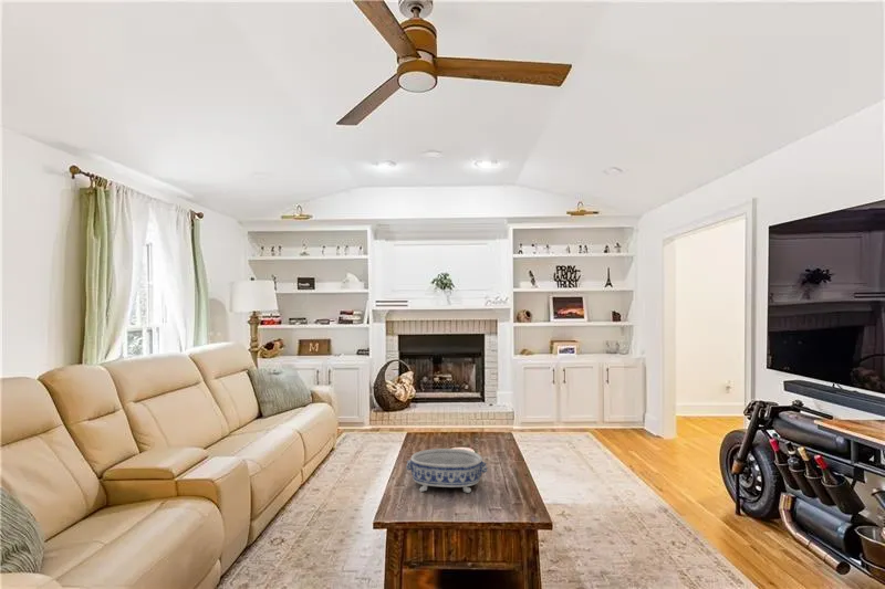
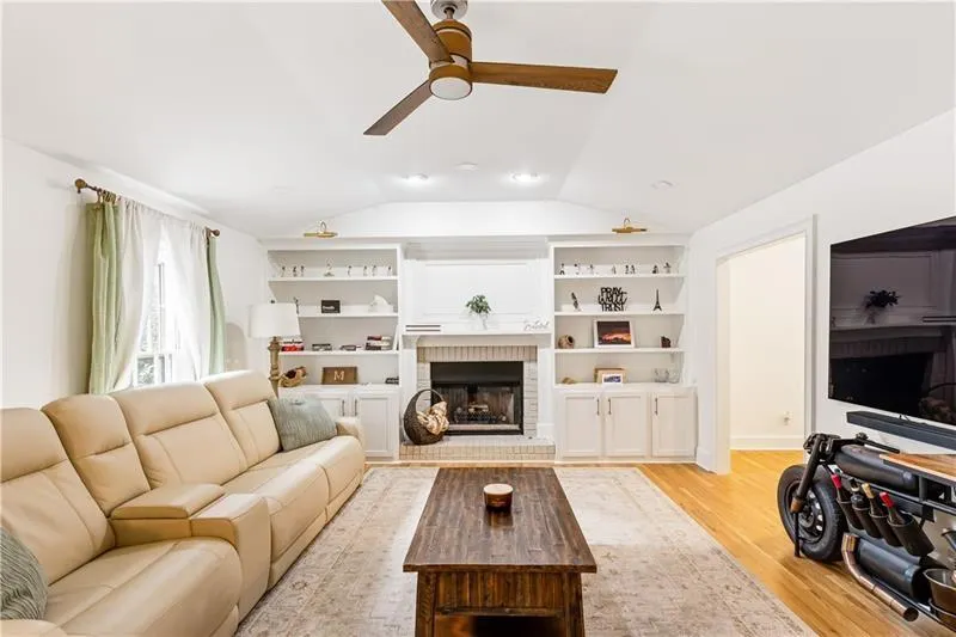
- decorative bowl (446, 470)
